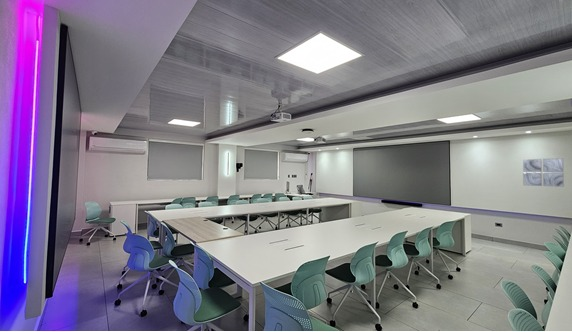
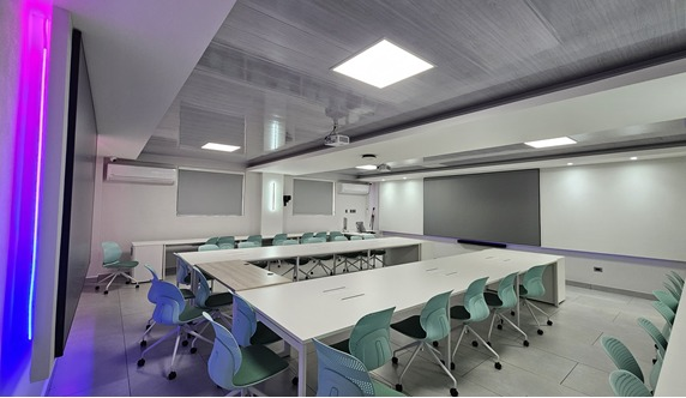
- wall art (541, 171)
